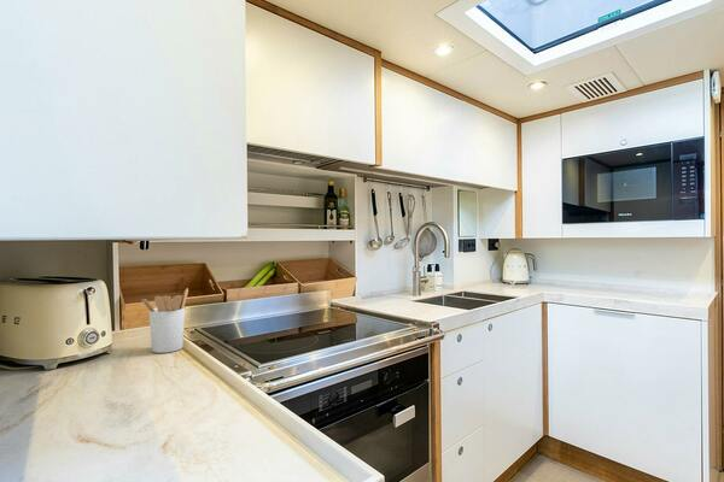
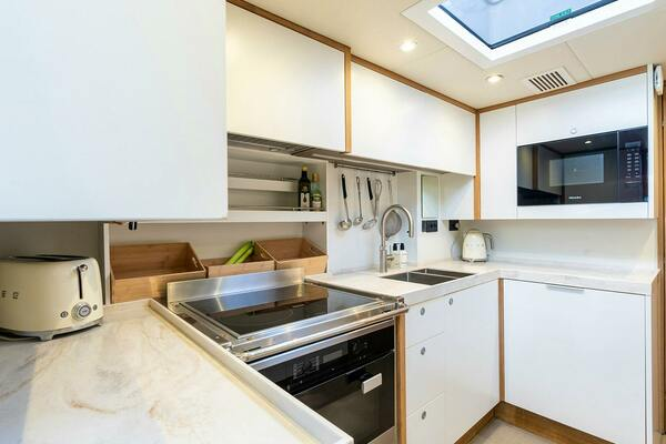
- utensil holder (168, 319)
